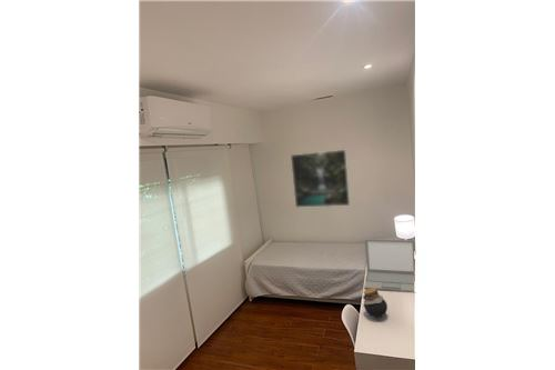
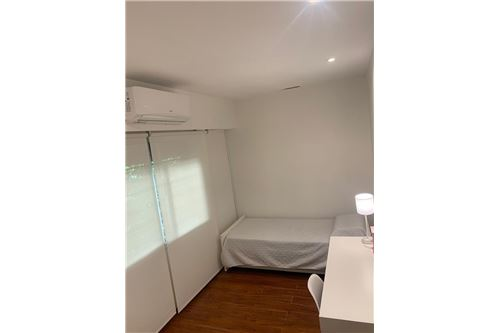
- laptop (390, 263)
- jar (374, 301)
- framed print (320, 179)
